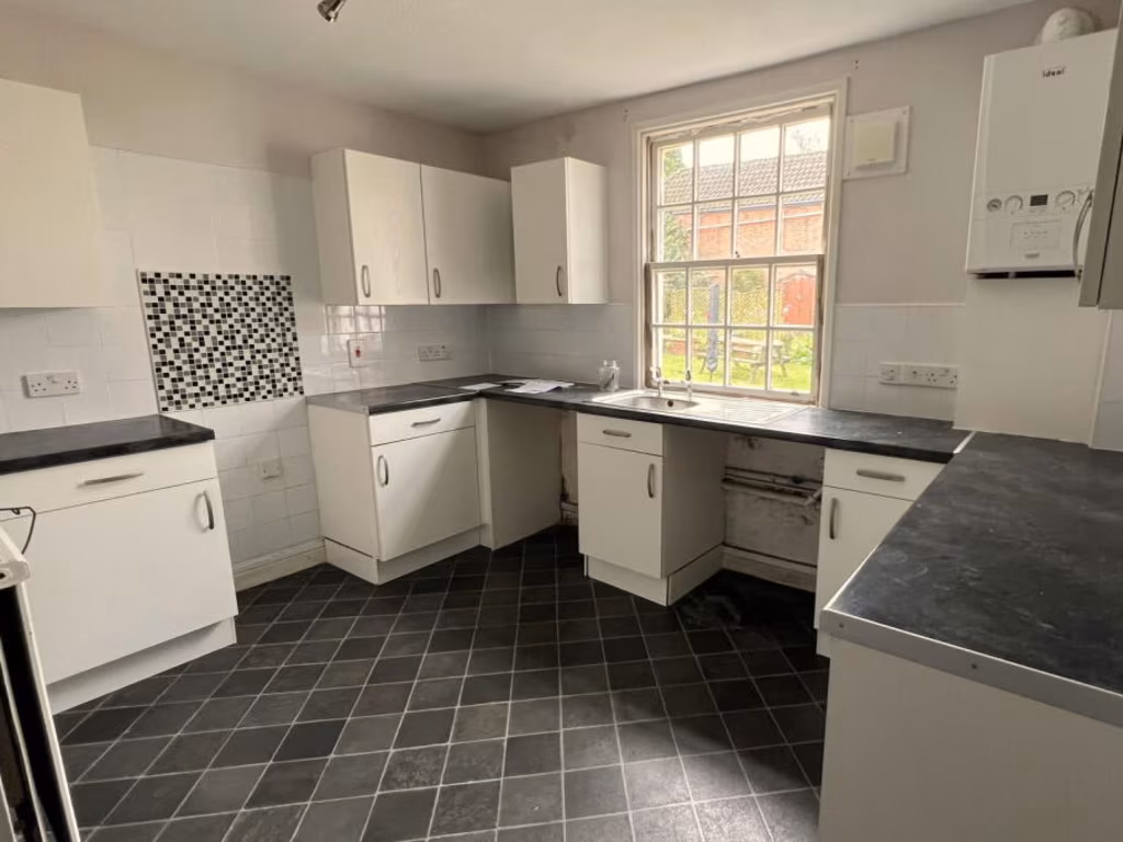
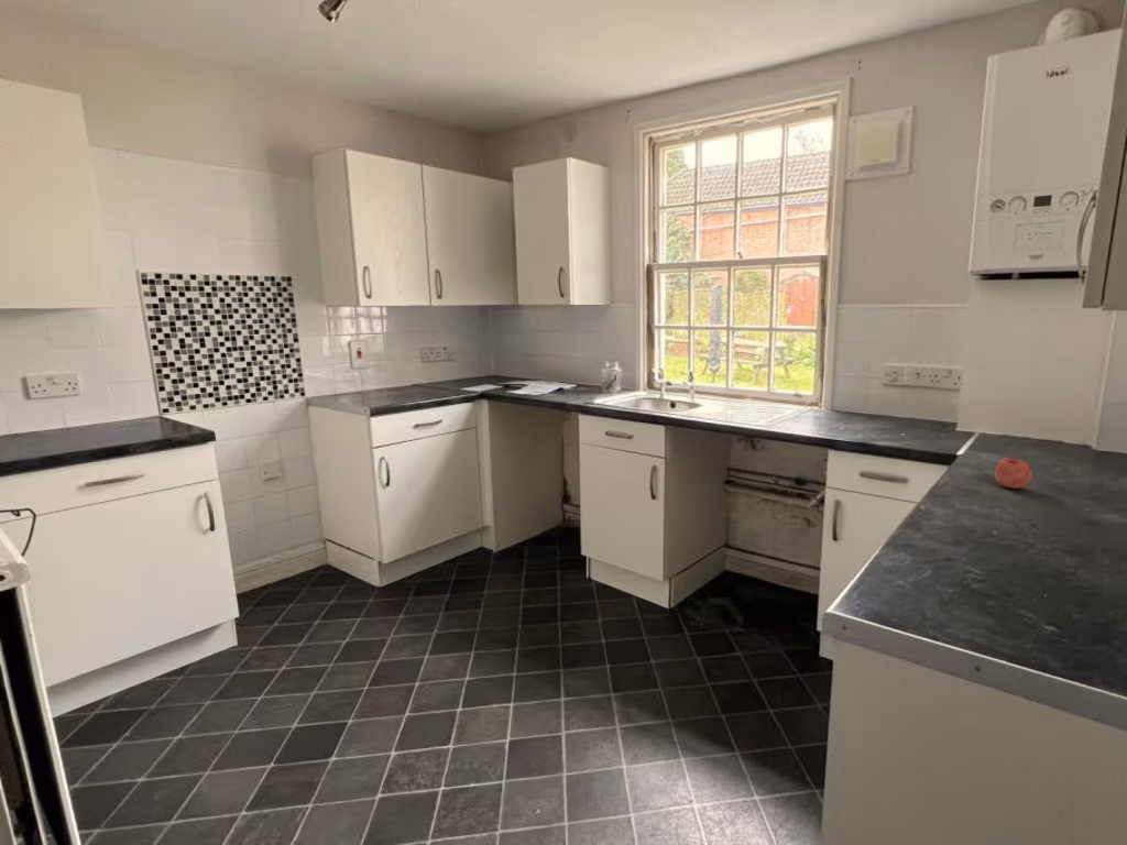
+ apple (1014, 471)
